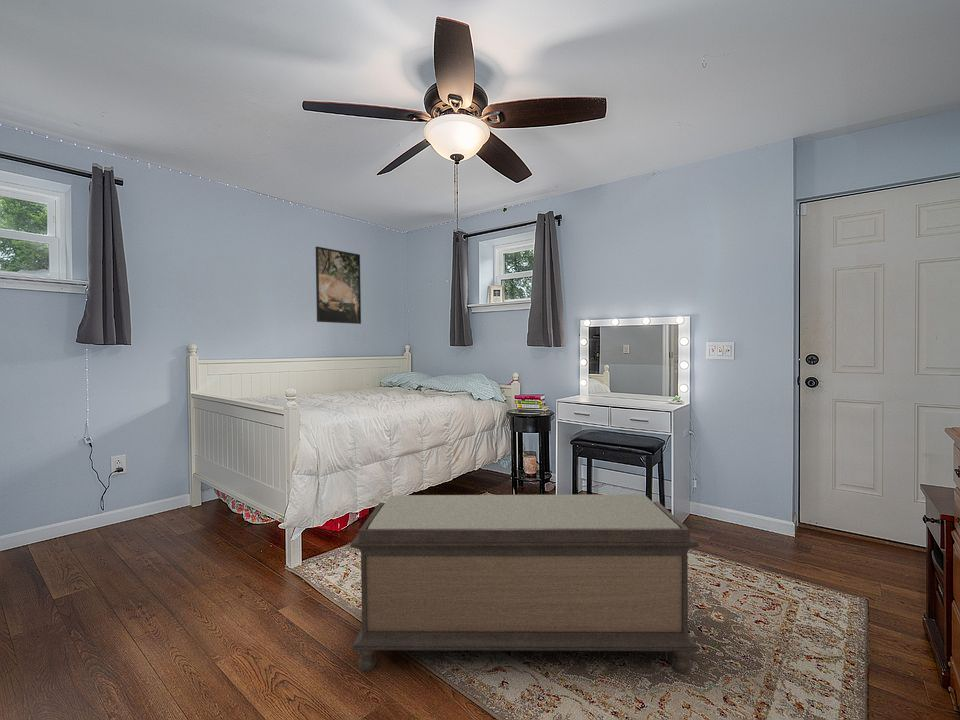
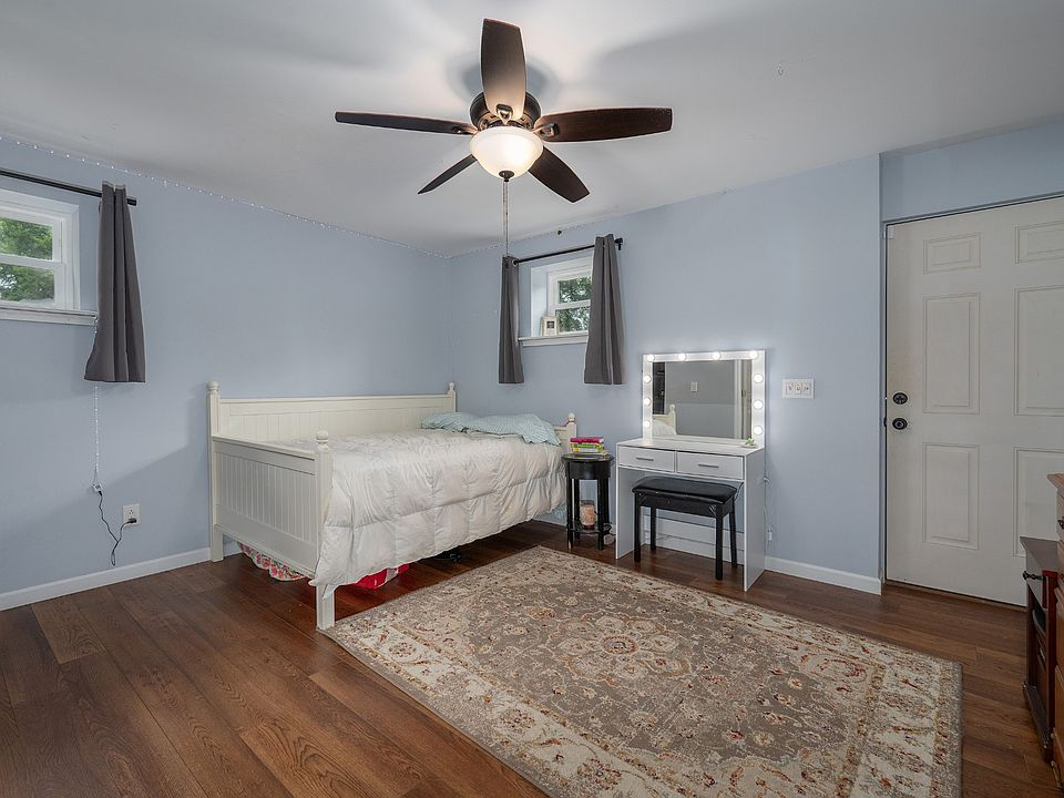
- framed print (339, 286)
- bench (519, 574)
